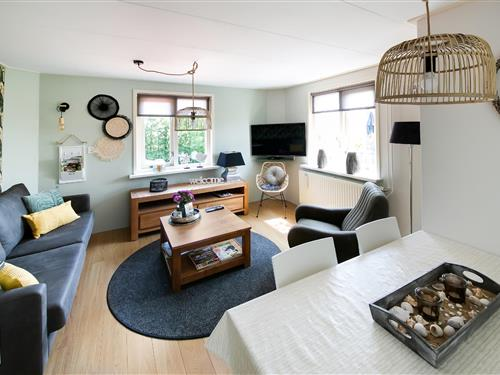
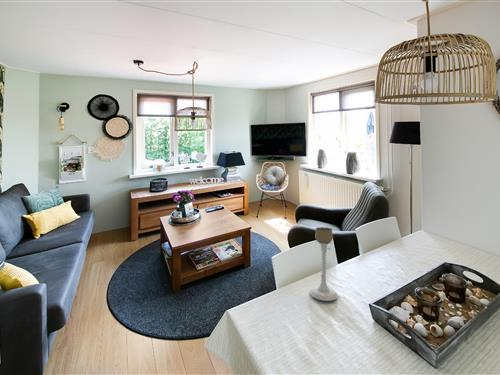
+ candle holder (323, 261)
